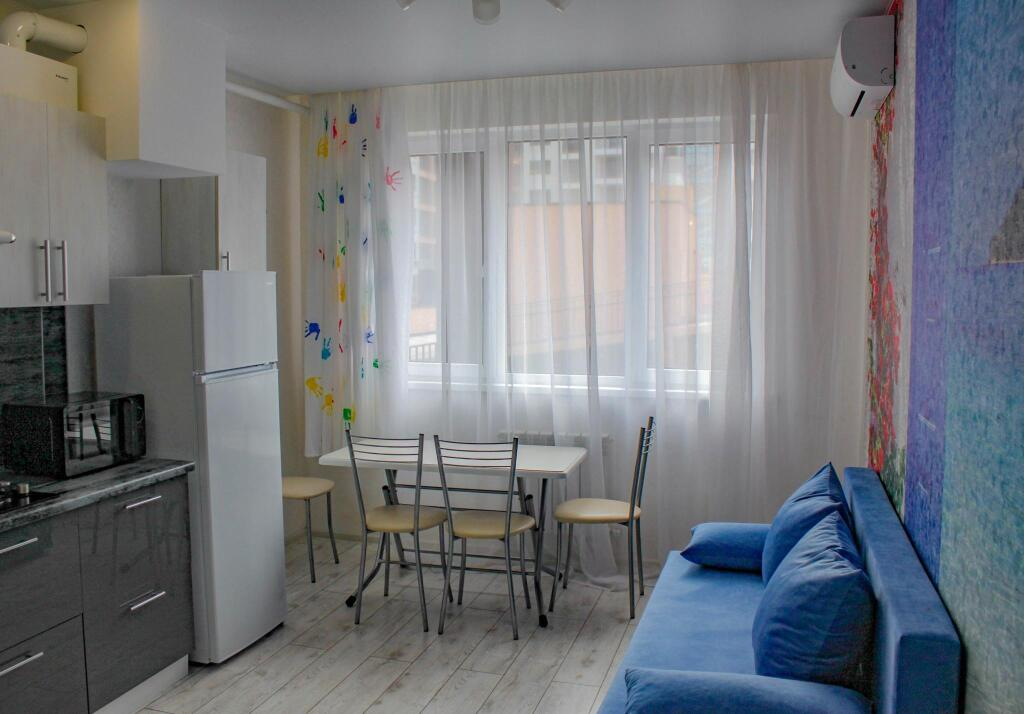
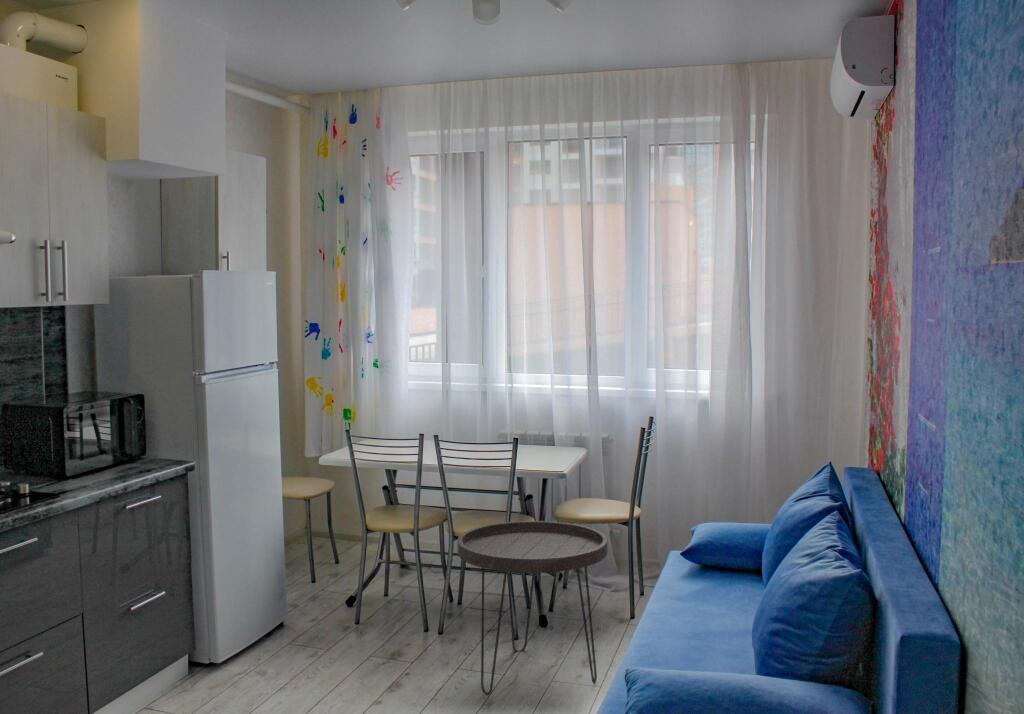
+ side table (530, 607)
